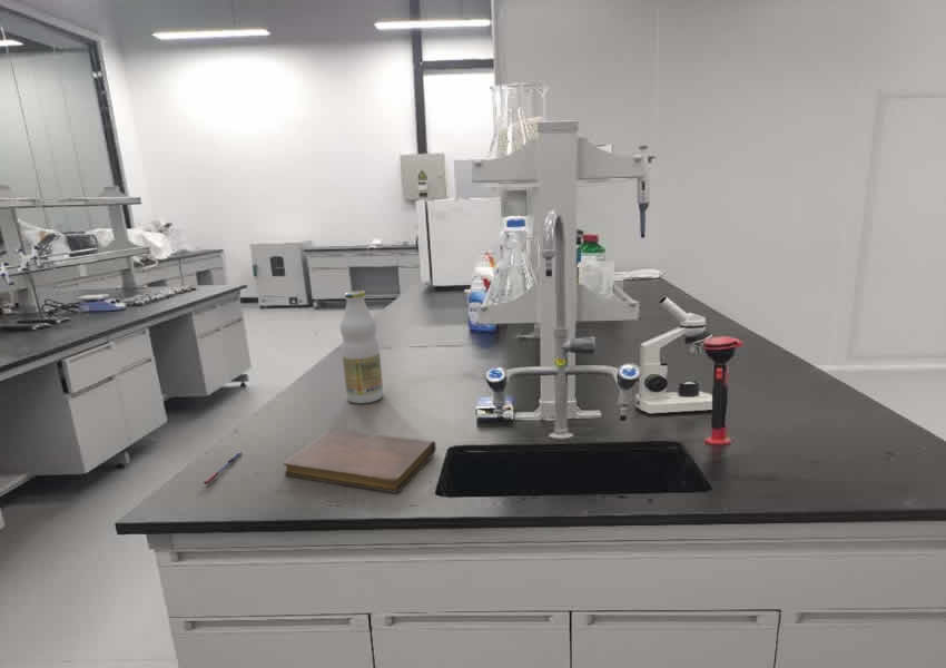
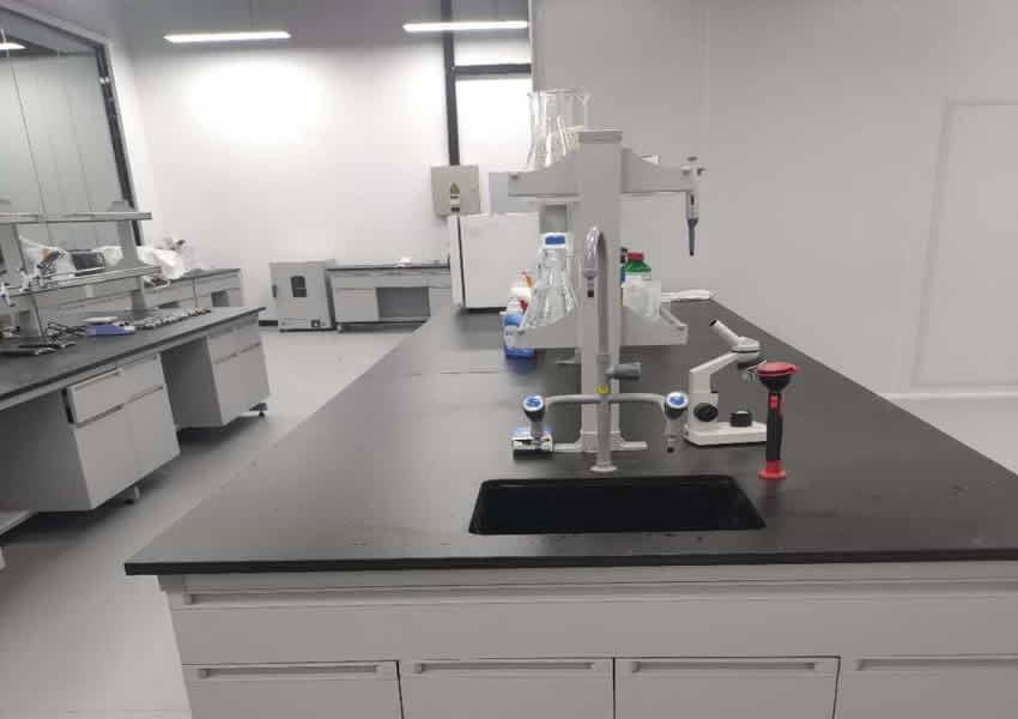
- bottle (359, 346)
- notebook (361, 456)
- pen (224, 466)
